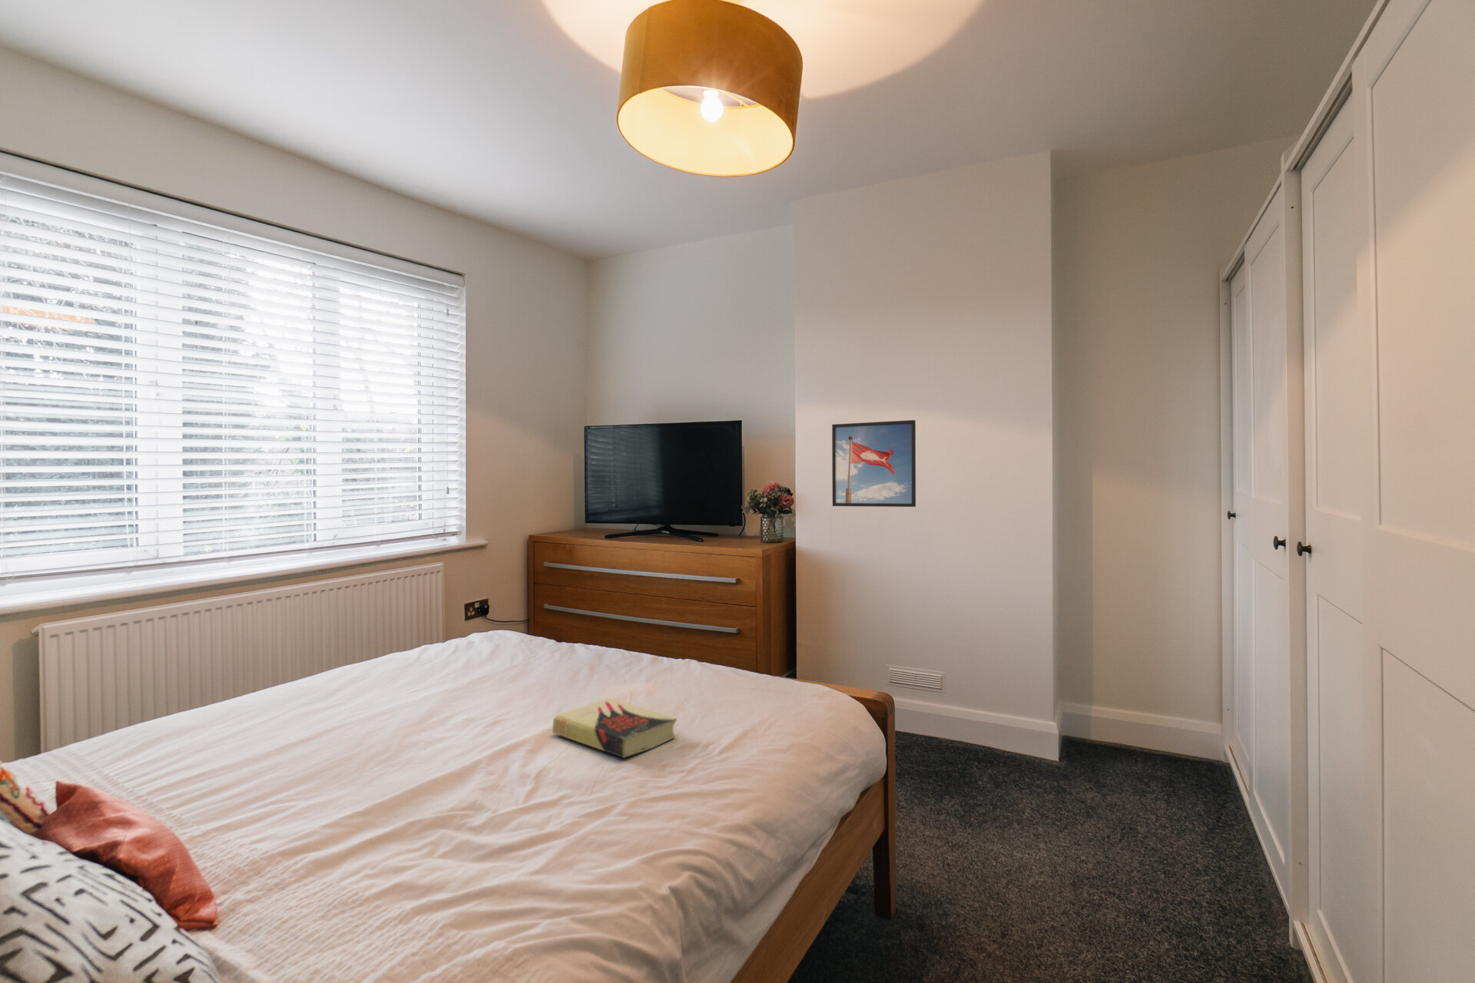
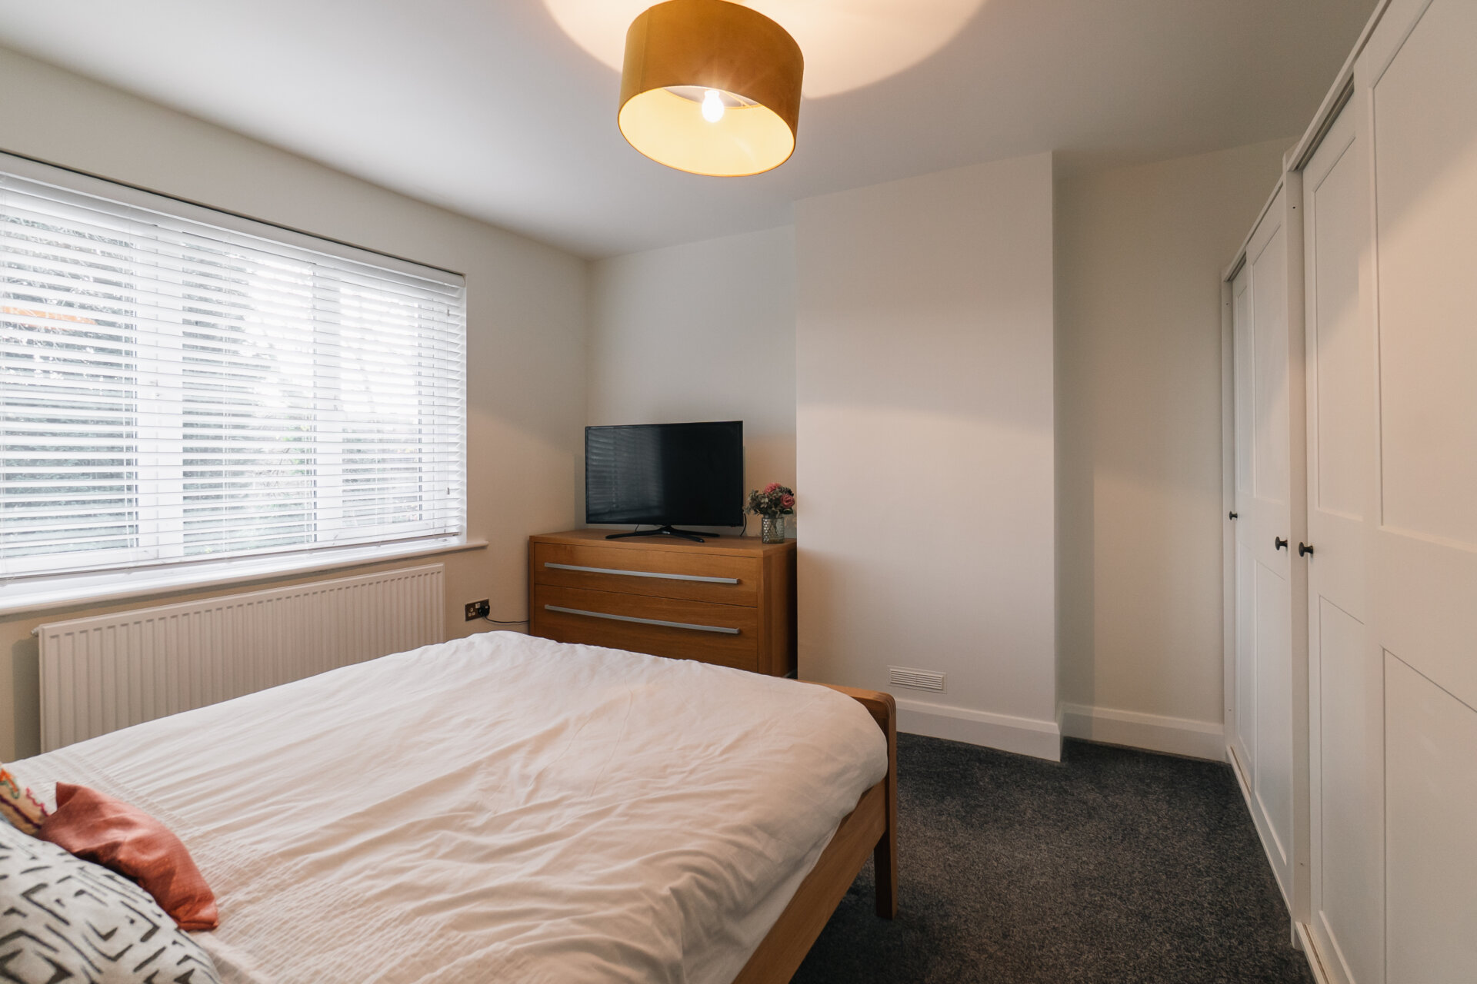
- book (615, 726)
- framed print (872, 464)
